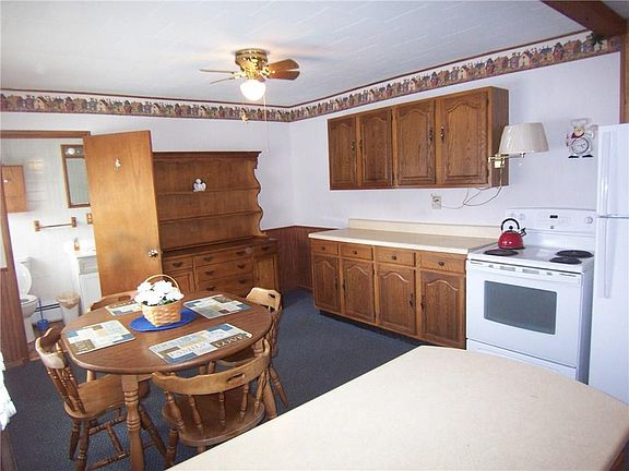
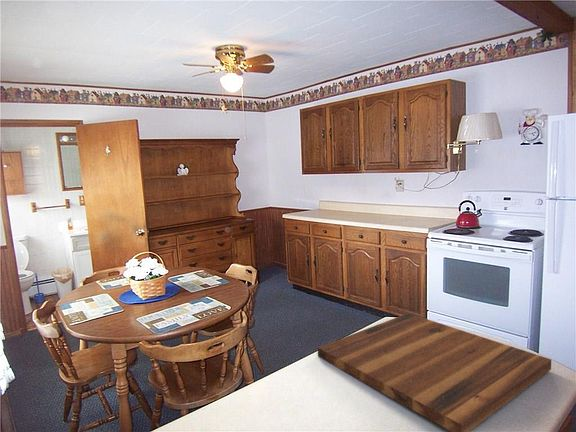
+ cutting board (427, 357)
